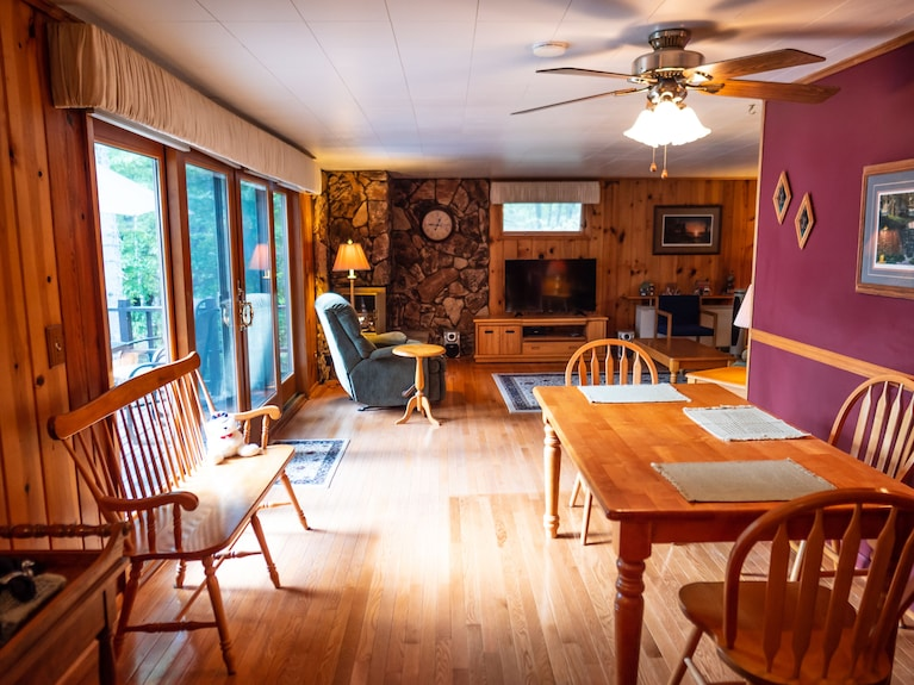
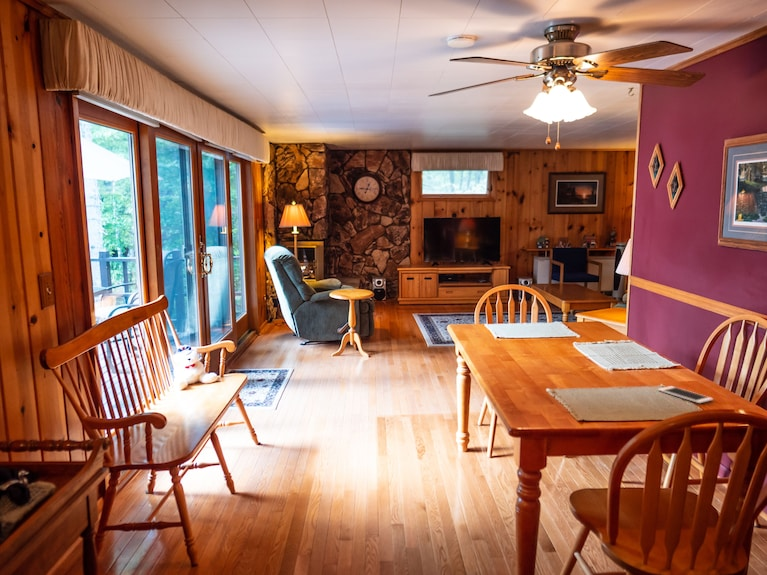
+ cell phone (684, 394)
